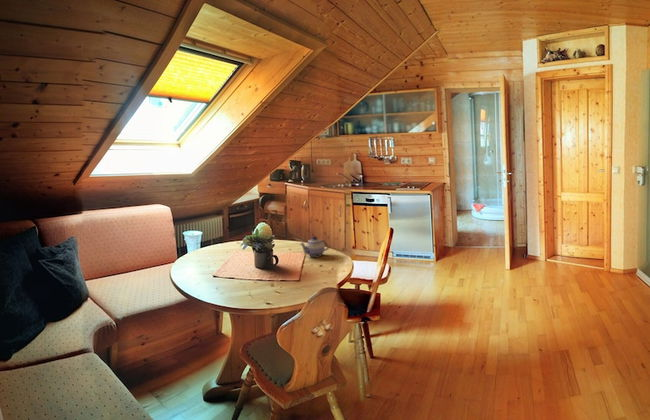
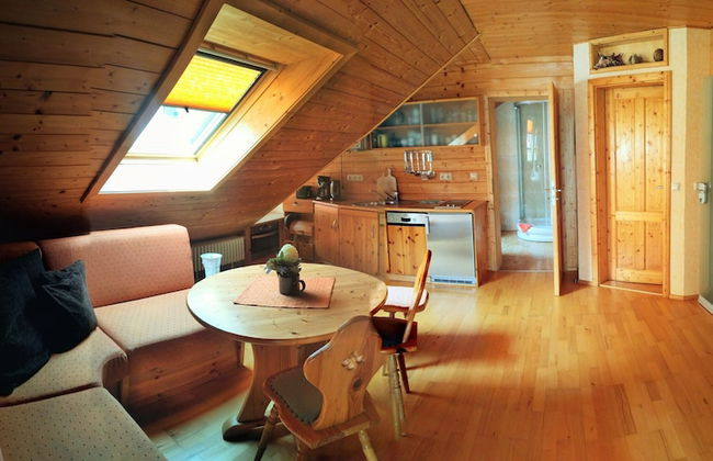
- teapot (314, 245)
